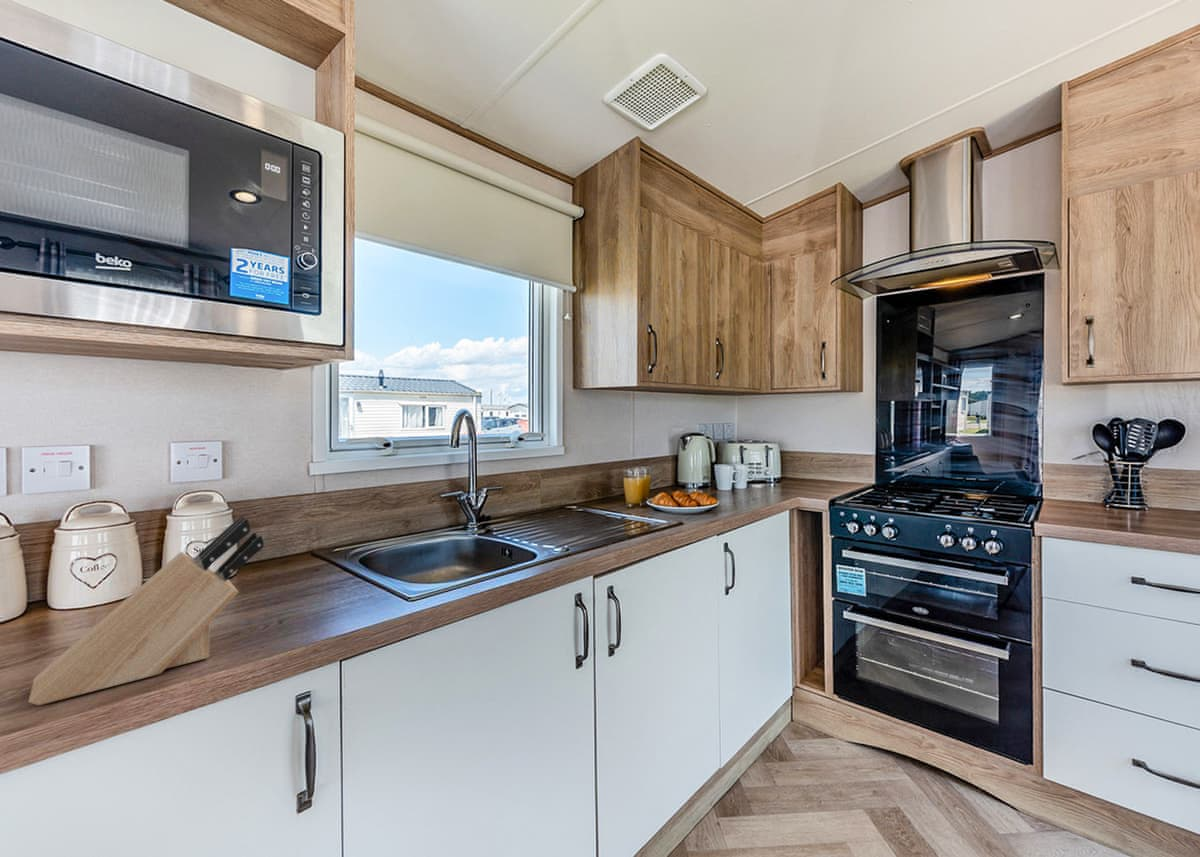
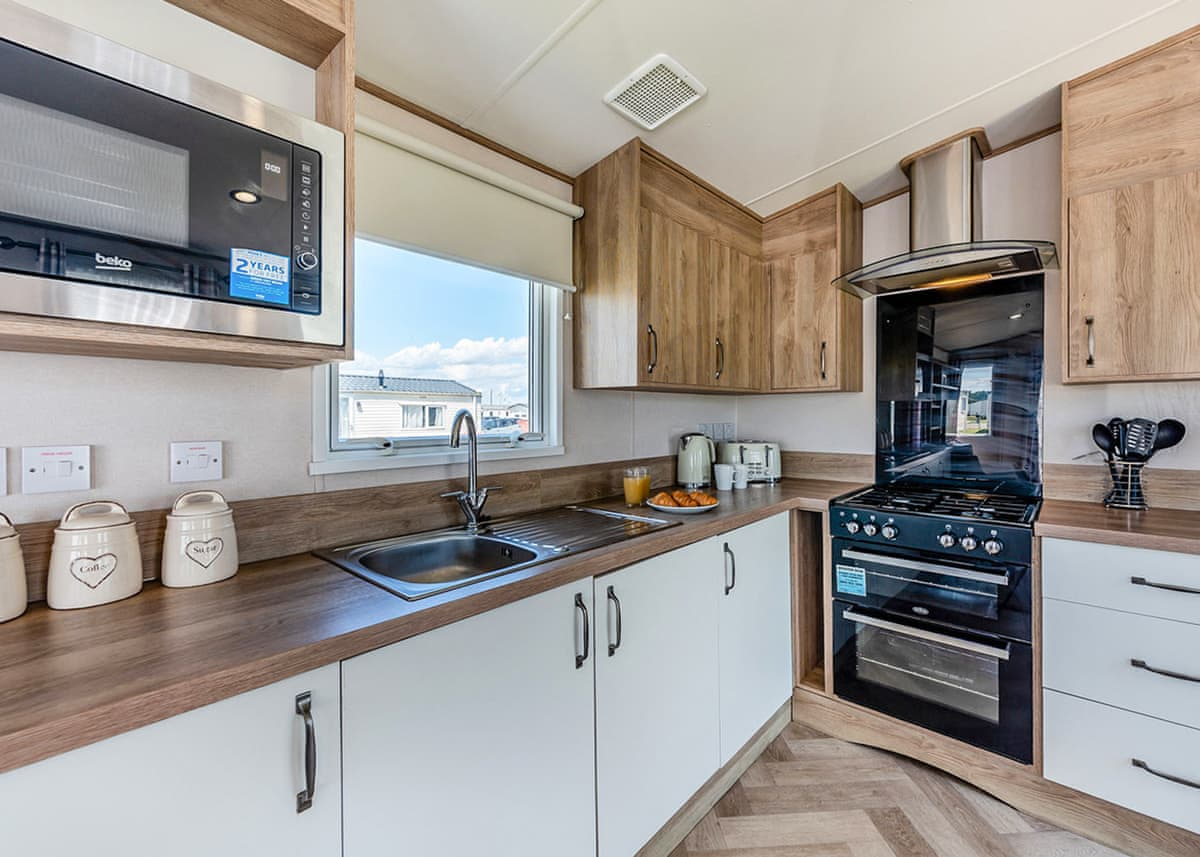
- knife block (160, 594)
